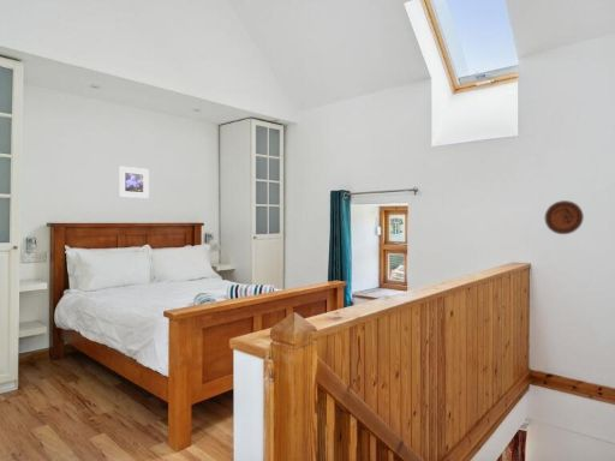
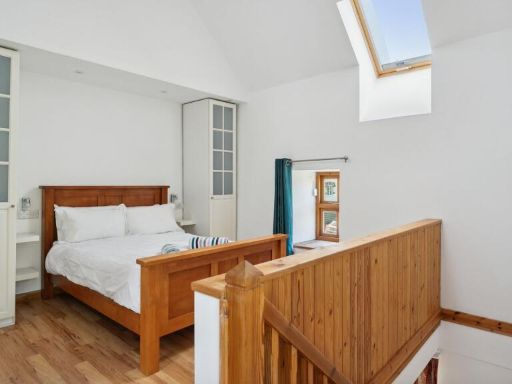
- decorative plate (563, 217)
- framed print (133, 182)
